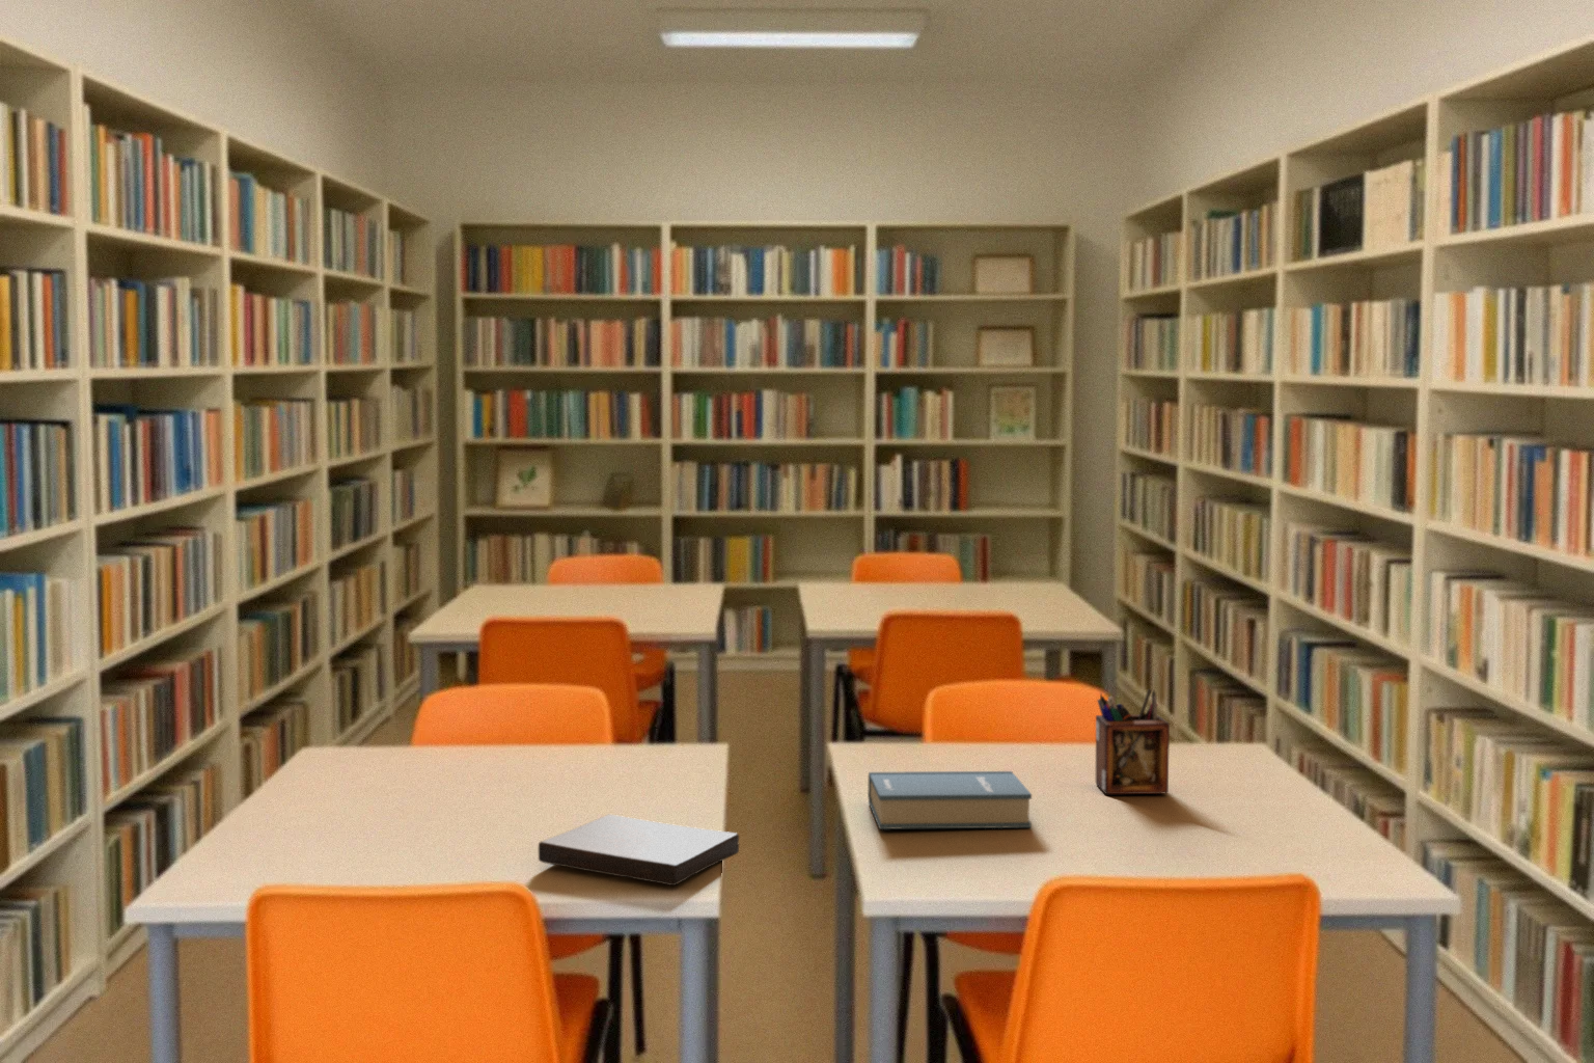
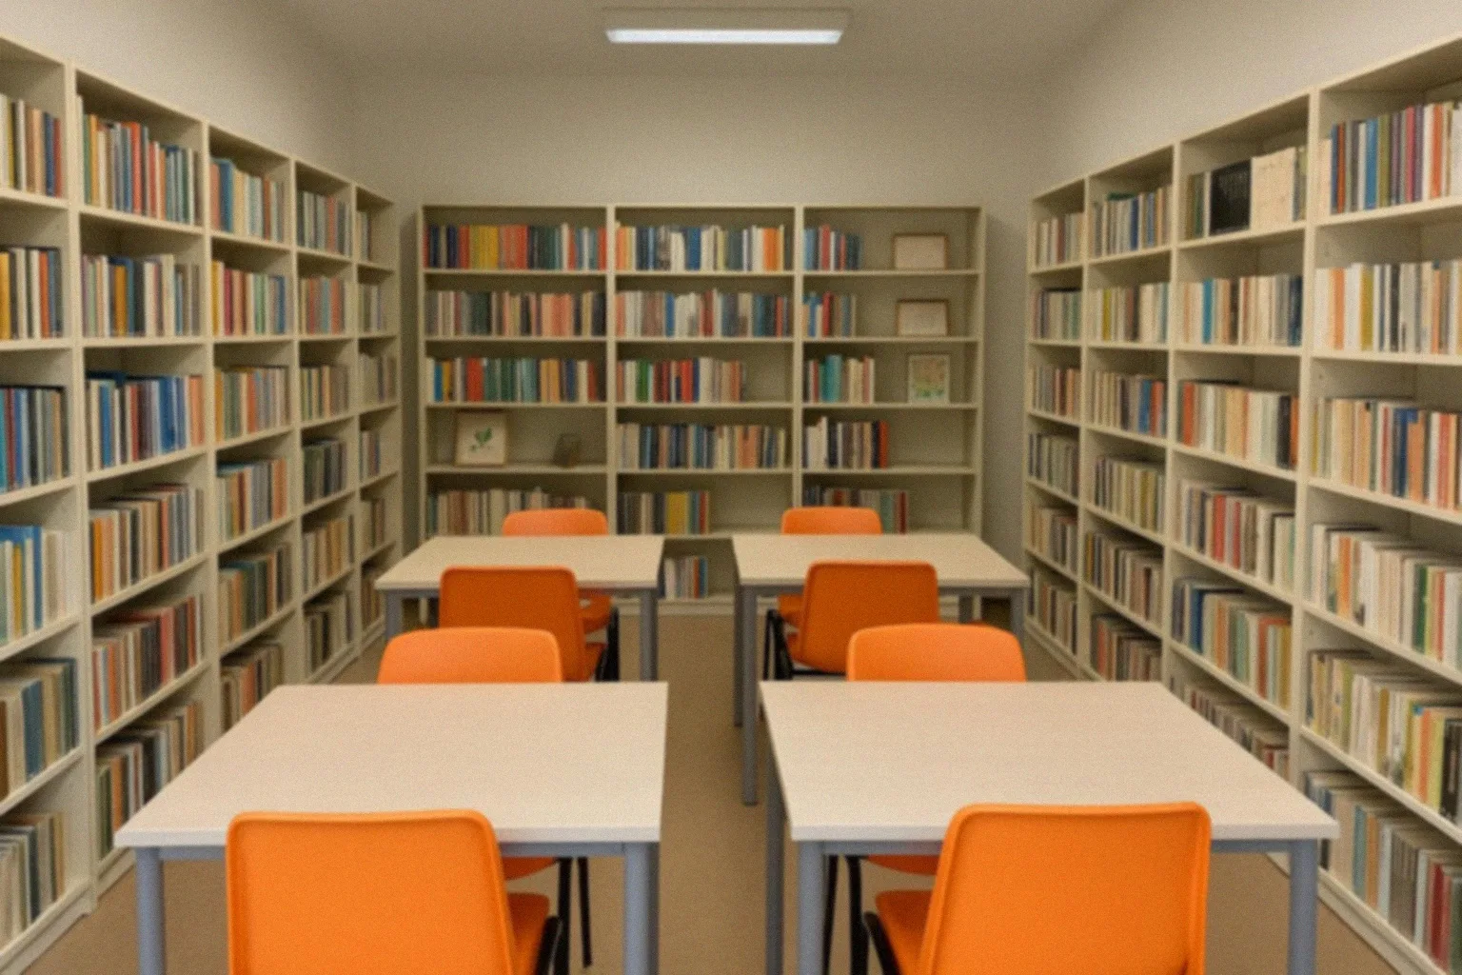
- book (639, 847)
- hardback book (946, 797)
- desk organizer (1131, 740)
